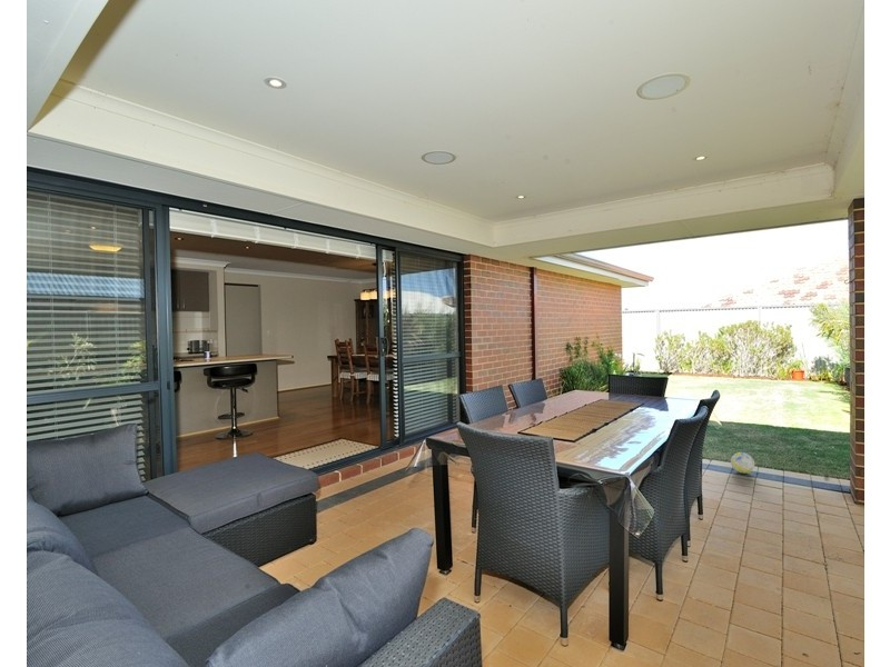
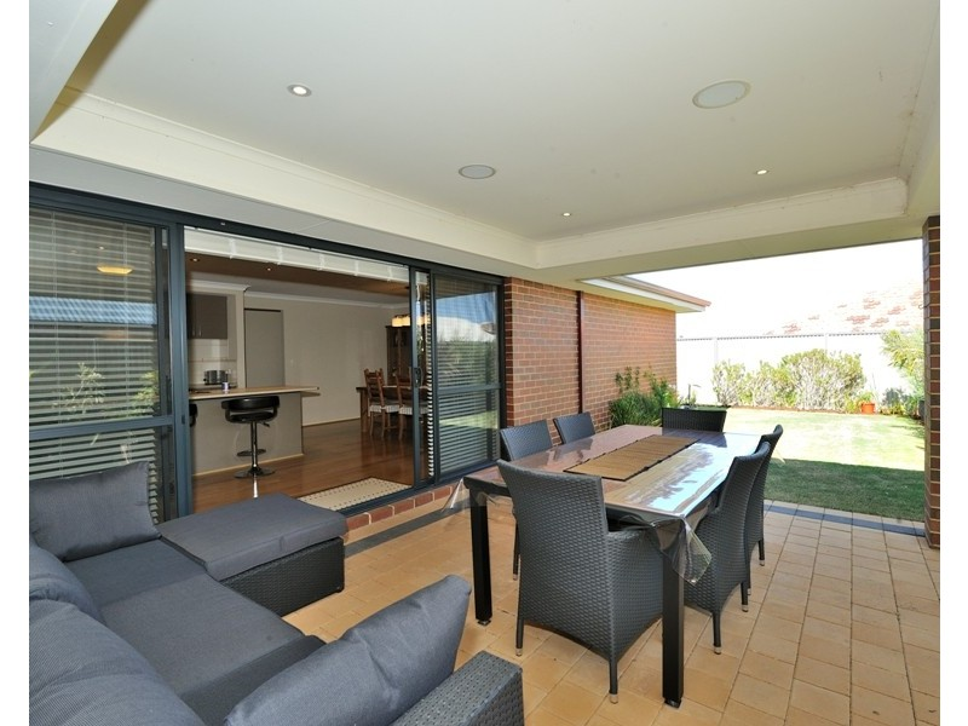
- ball (742, 462)
